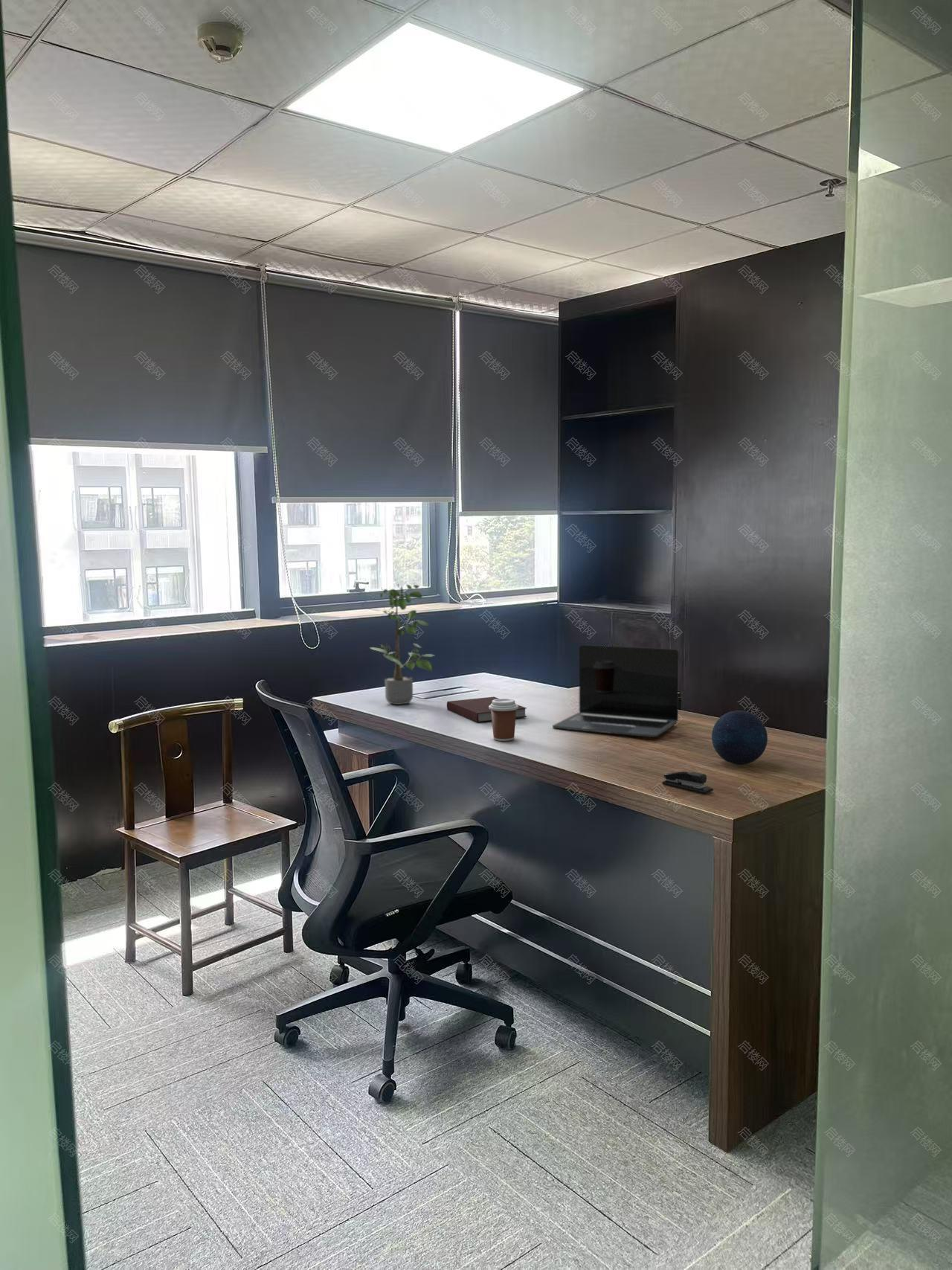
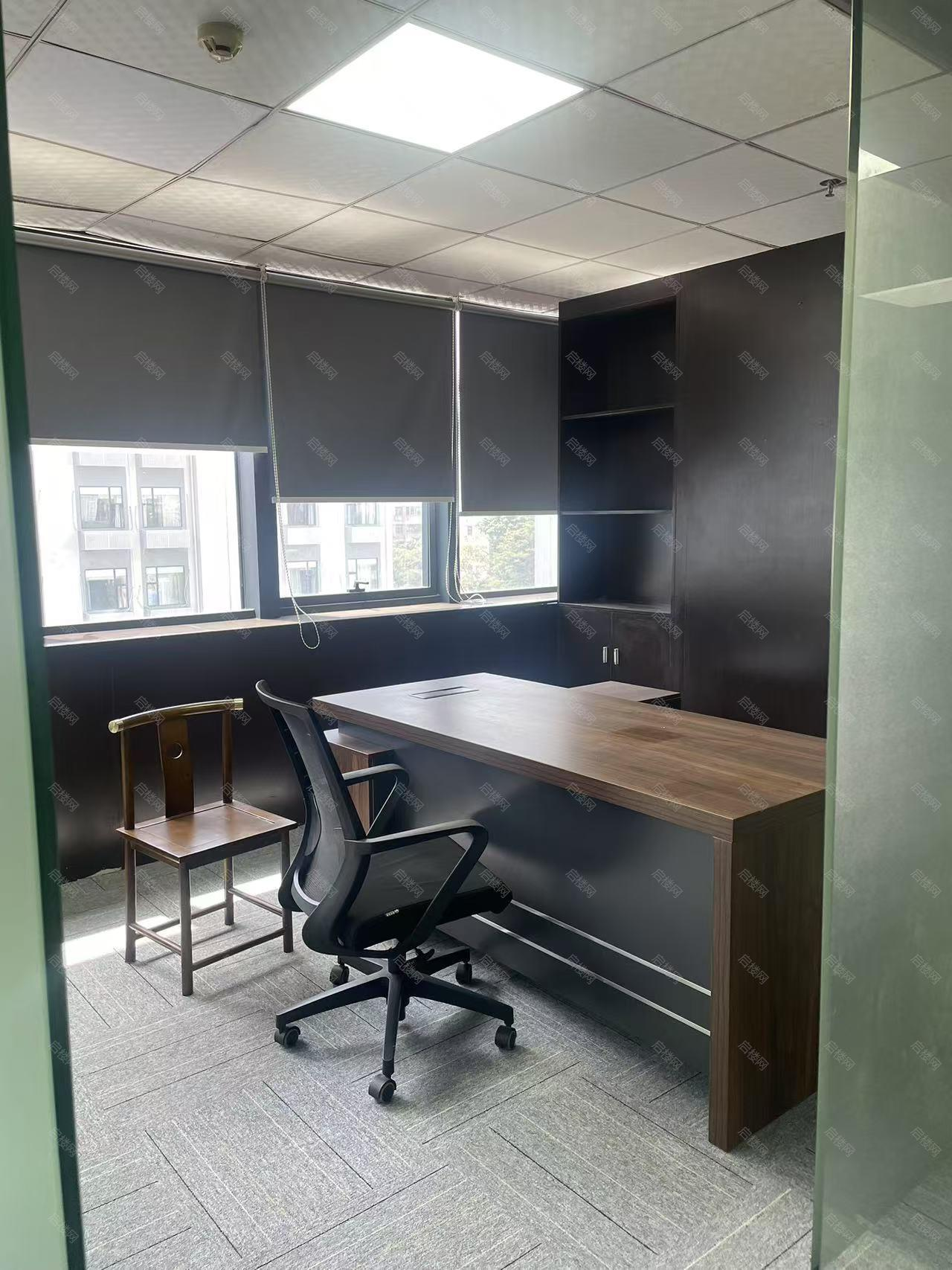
- coffee cup (504, 719)
- laptop (615, 689)
- potted plant (413, 644)
- notebook (486, 708)
- stapler (686, 779)
- decorative orb (739, 737)
